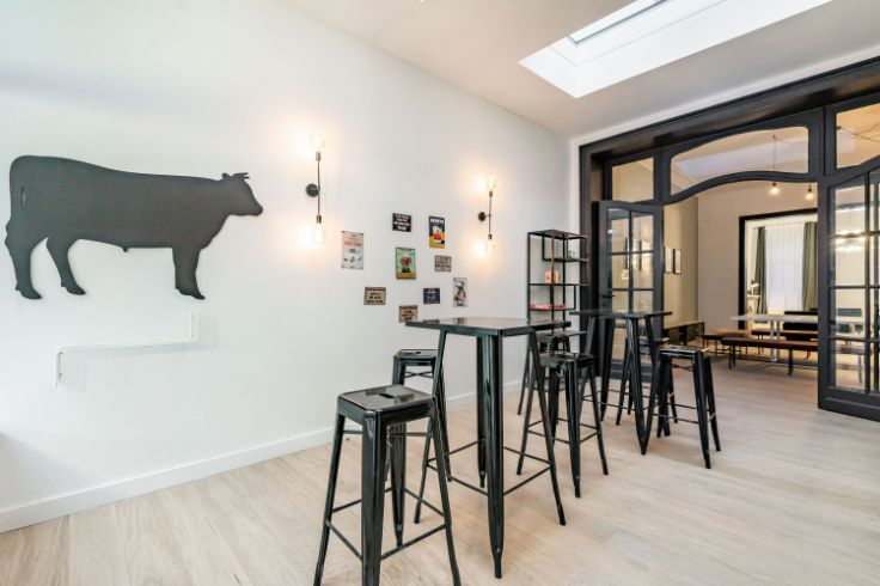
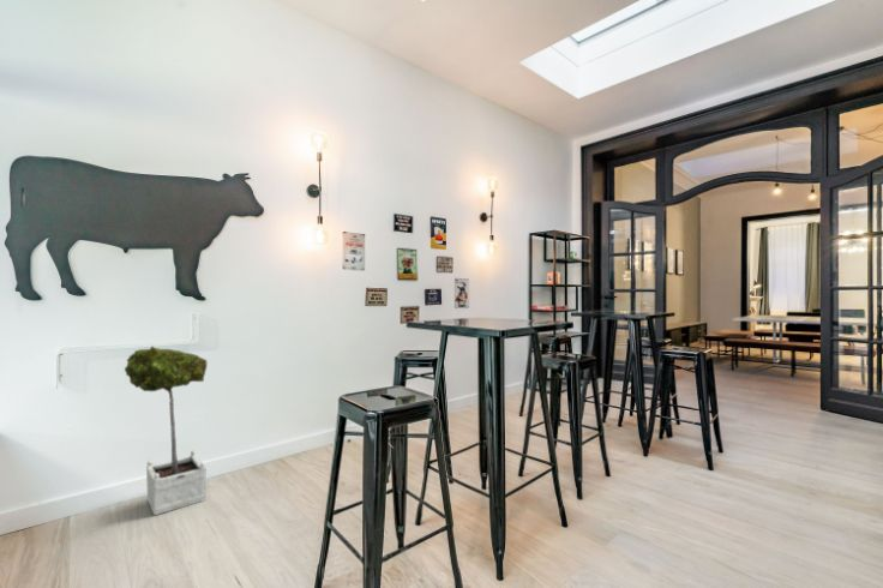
+ potted tree (170, 422)
